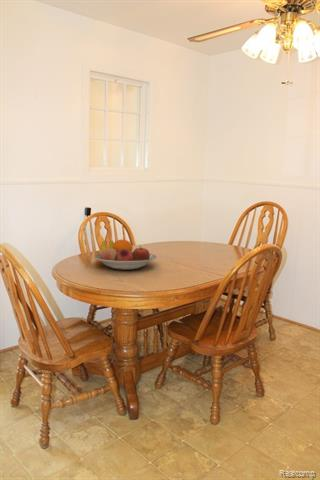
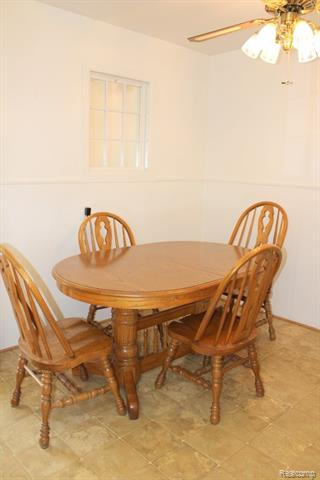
- fruit bowl (125, 253)
